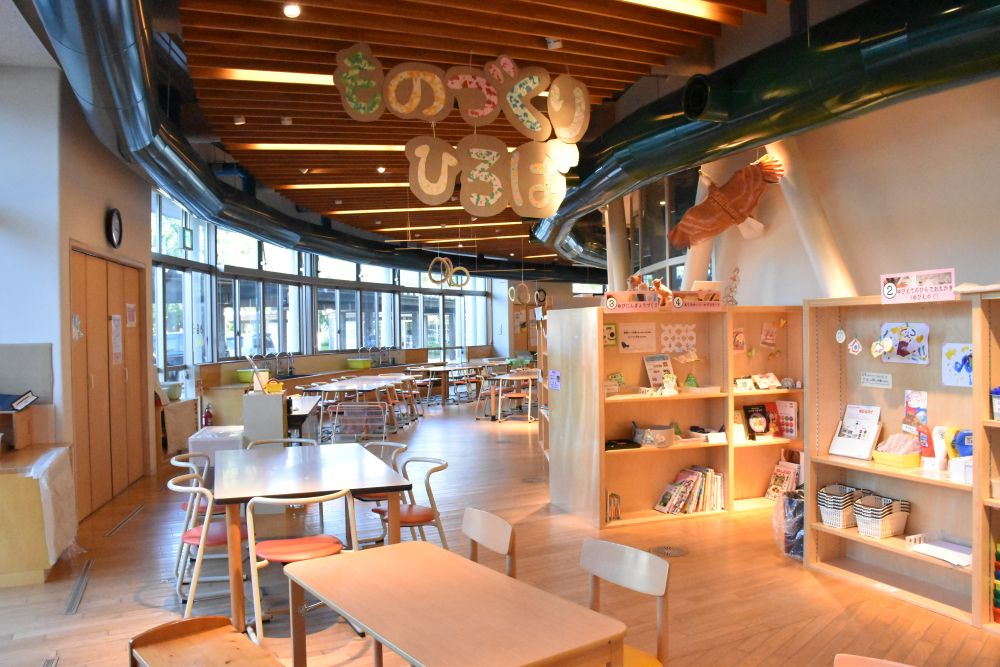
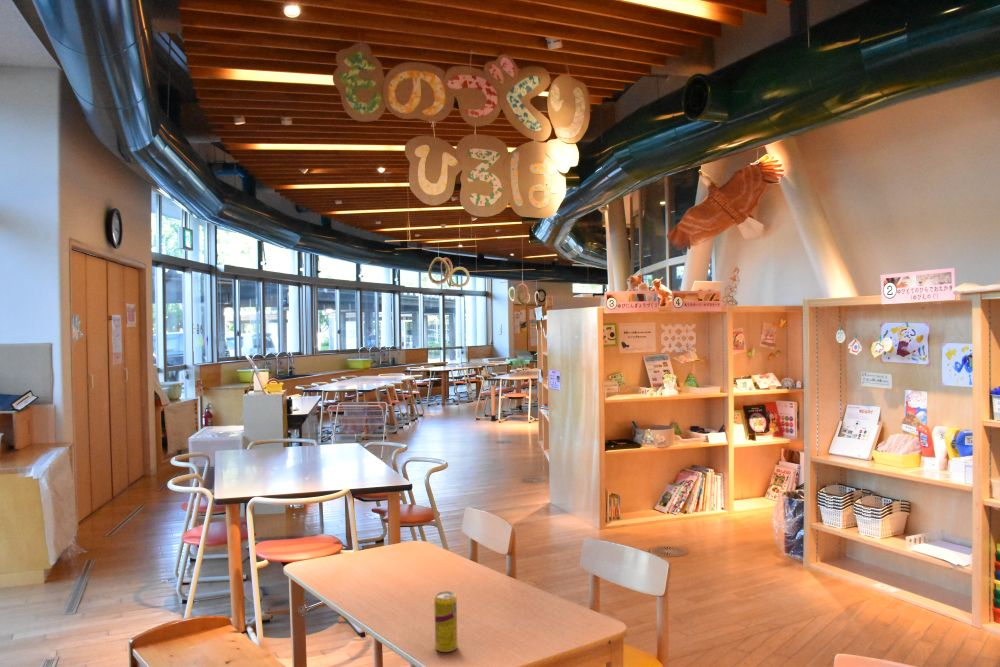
+ beverage can (445, 621)
